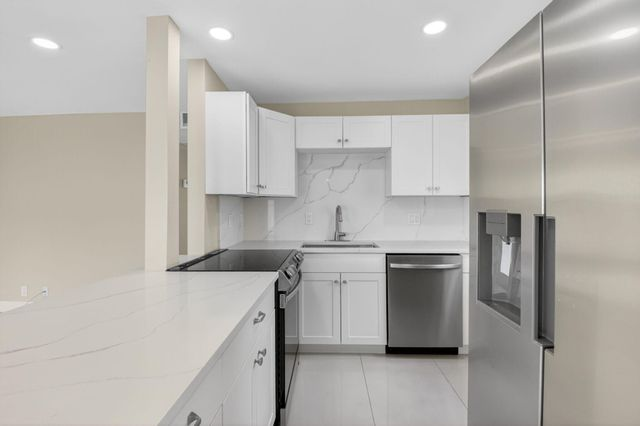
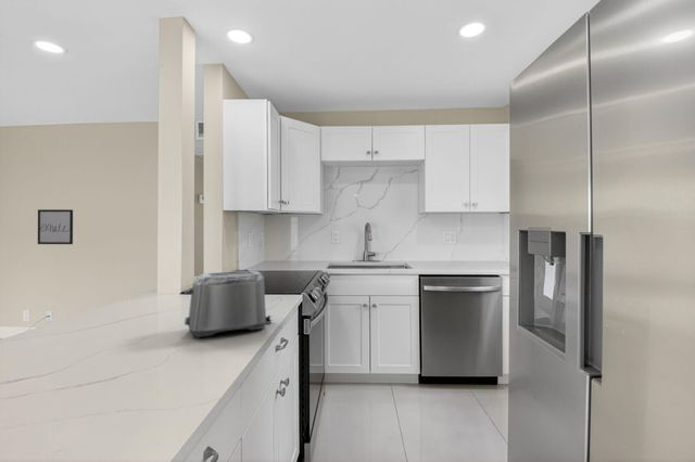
+ toaster (231, 300)
+ wall art (54, 227)
